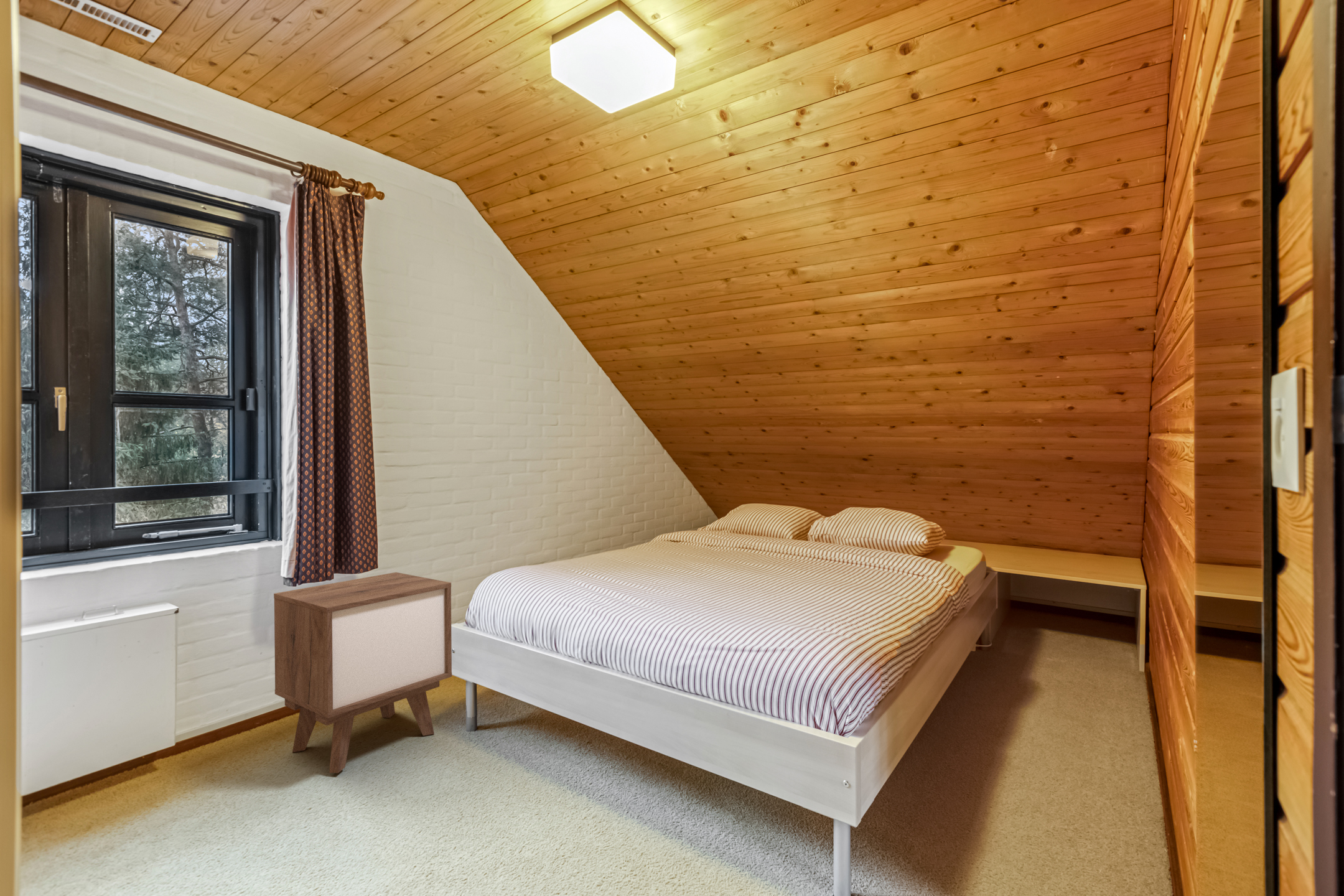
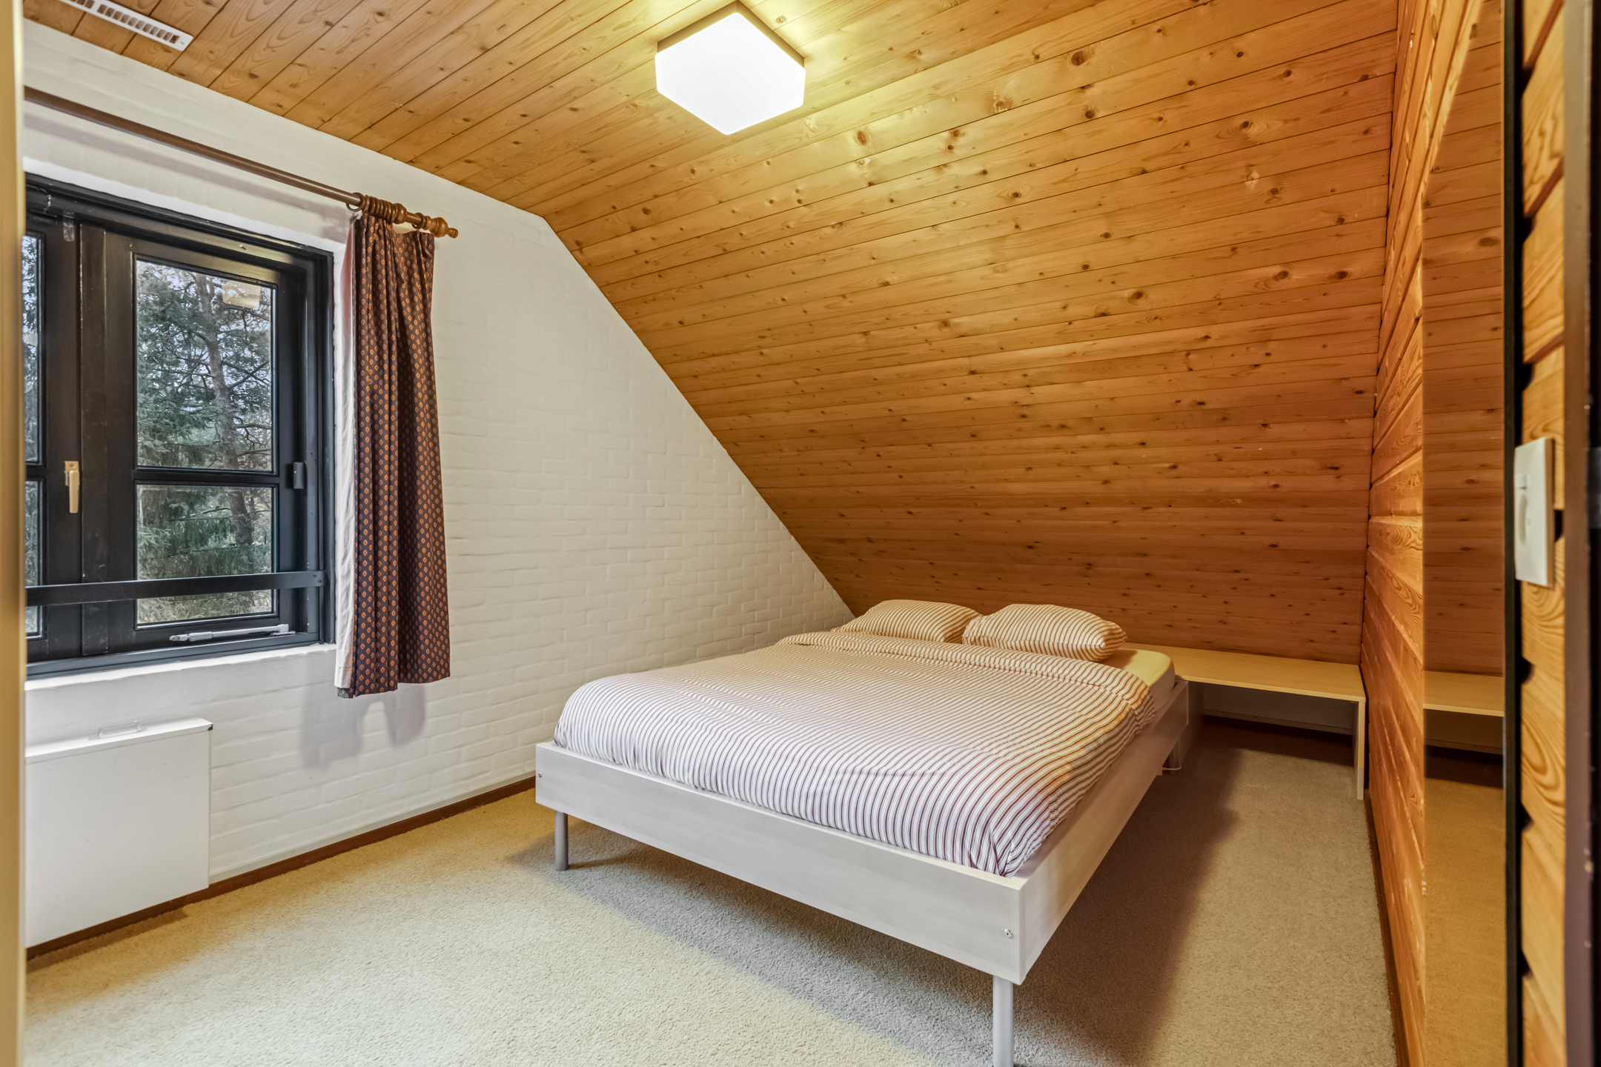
- nightstand (364, 664)
